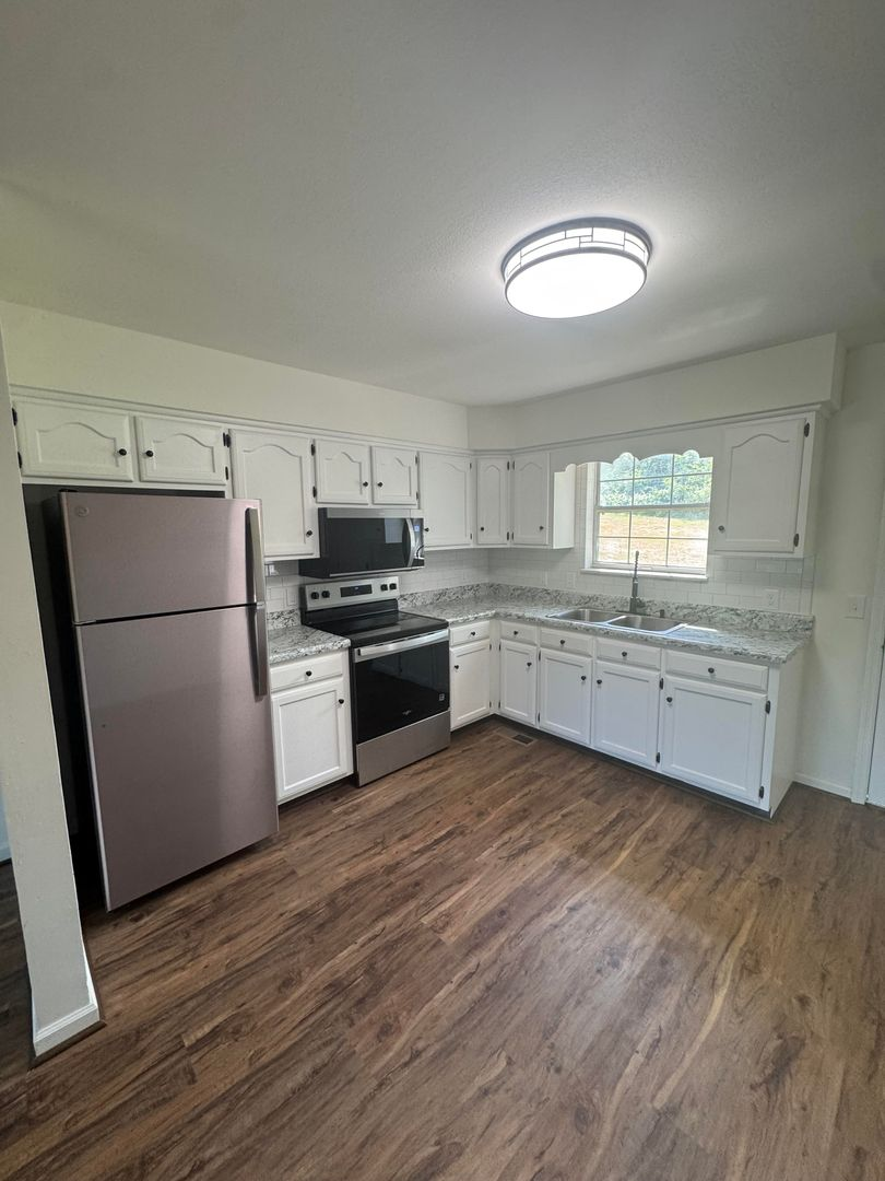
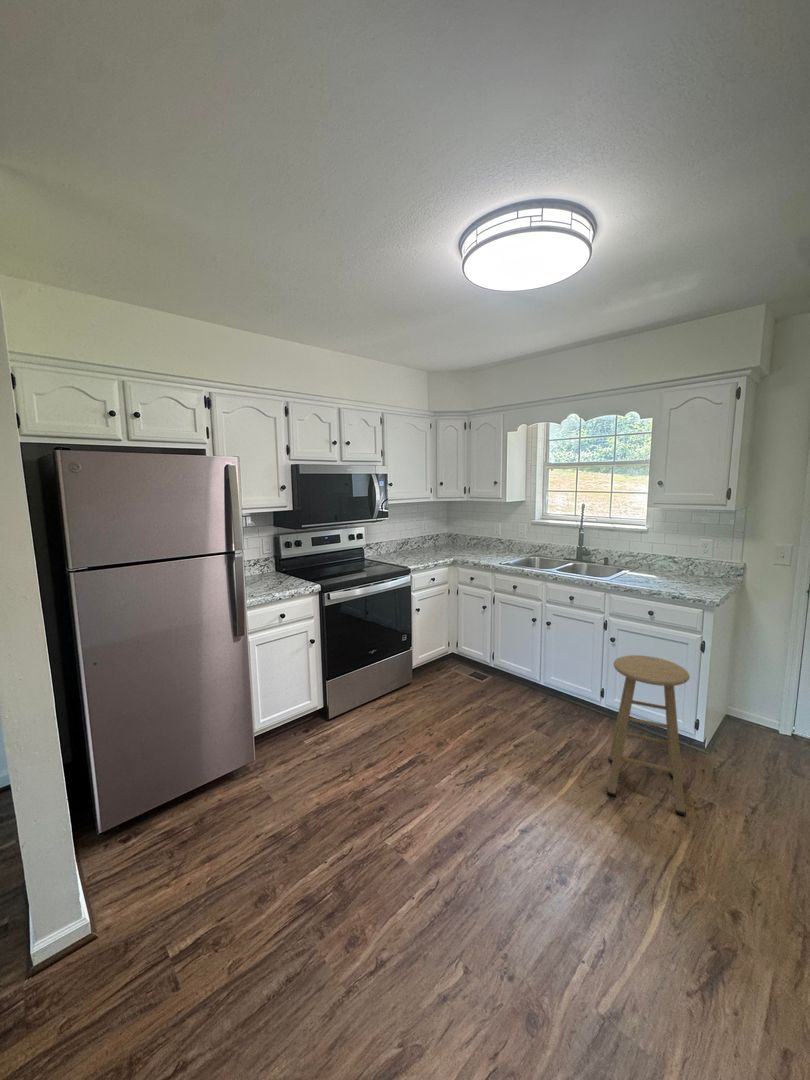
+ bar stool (646, 724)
